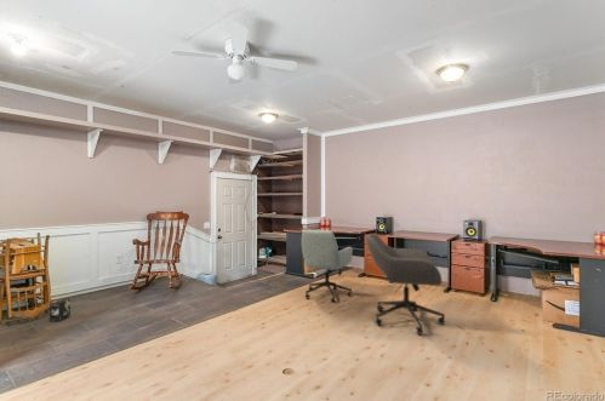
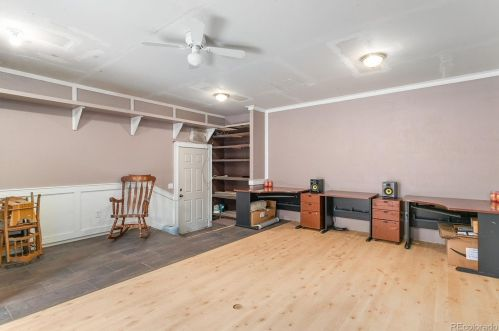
- box (59, 309)
- office chair (326, 262)
- office chair (404, 277)
